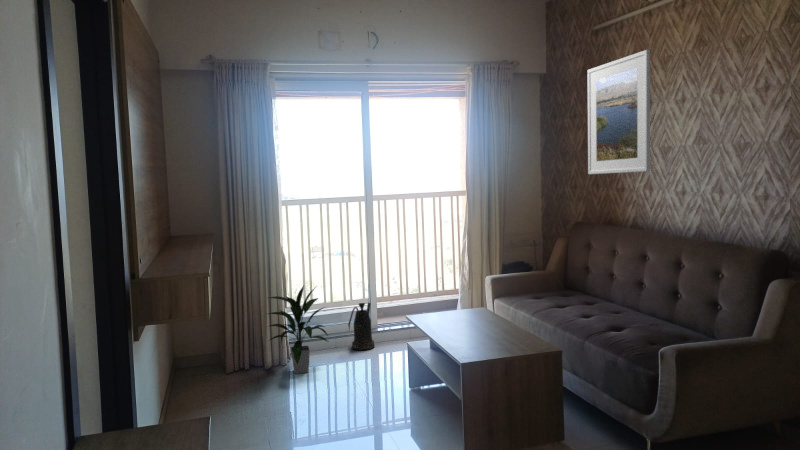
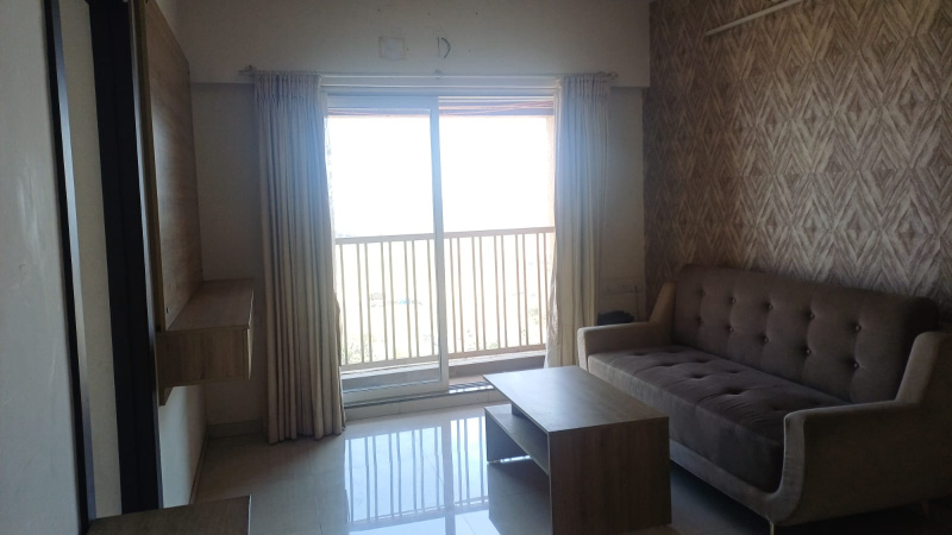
- watering can (360, 326)
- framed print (616, 117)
- indoor plant (298, 329)
